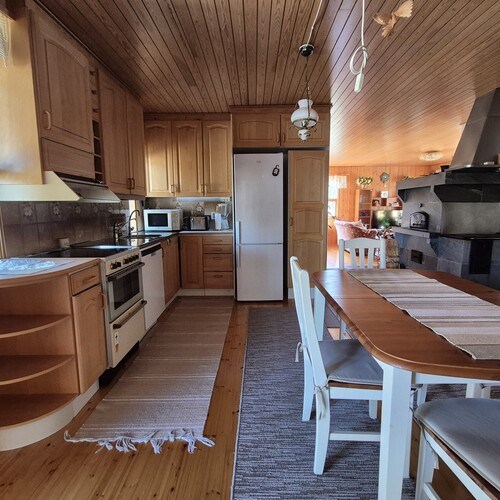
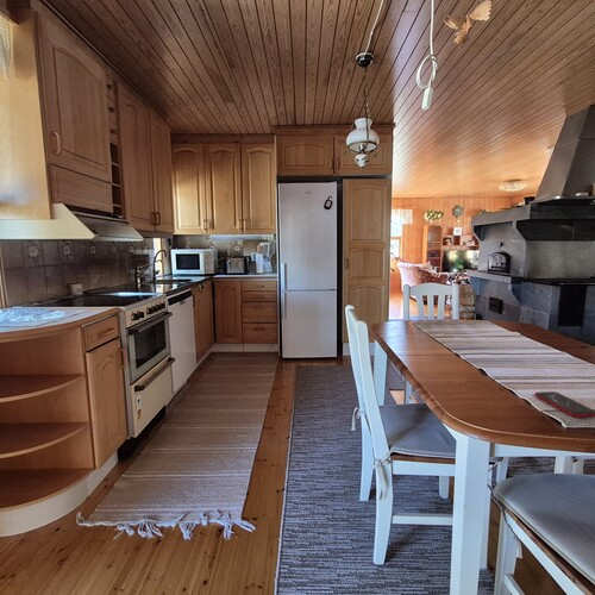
+ smartphone (564, 403)
